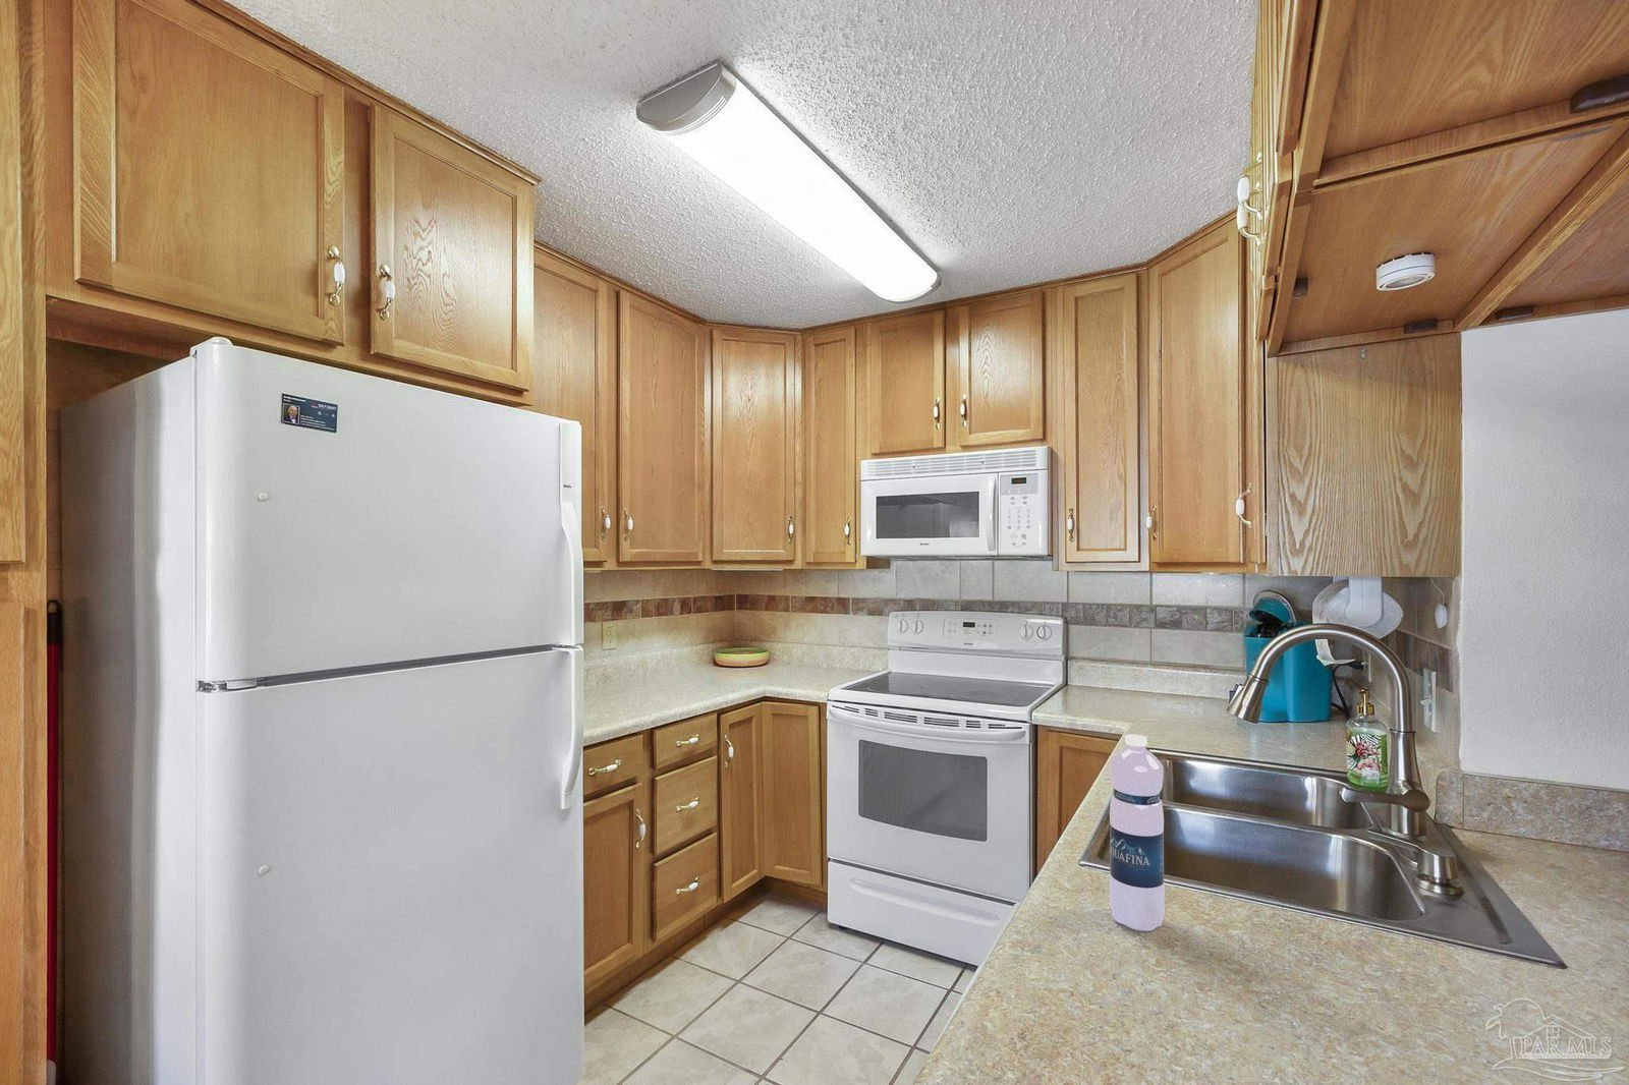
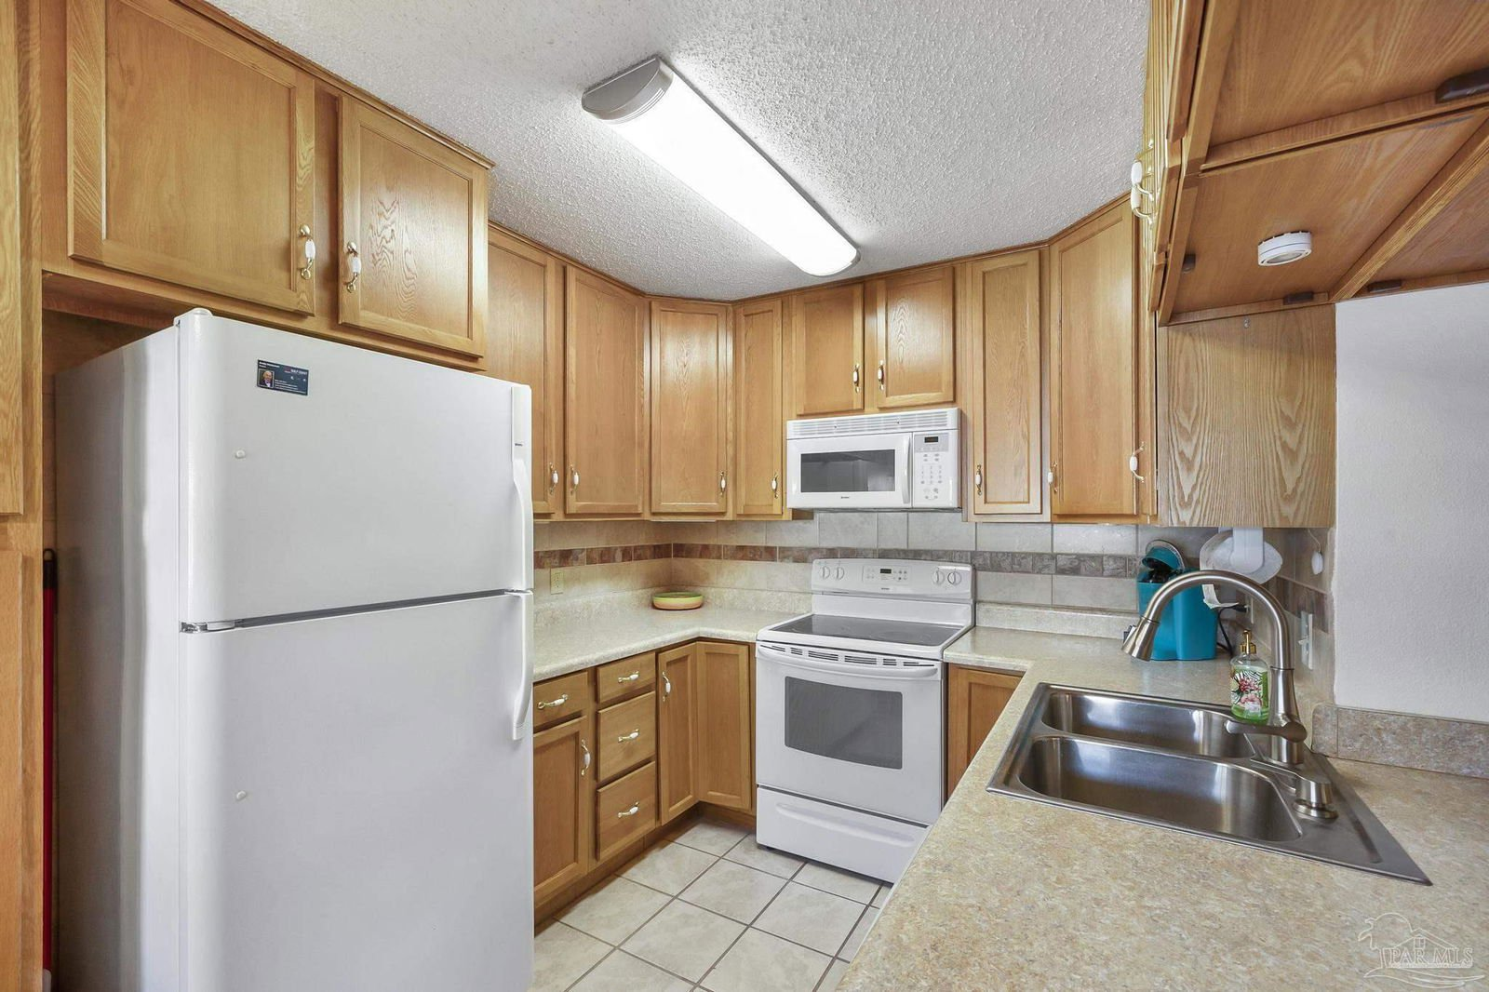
- water bottle (1136, 828)
